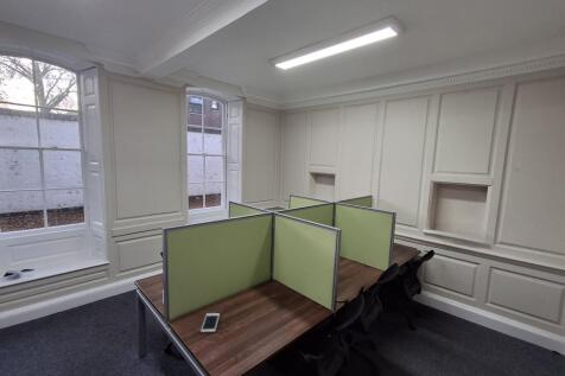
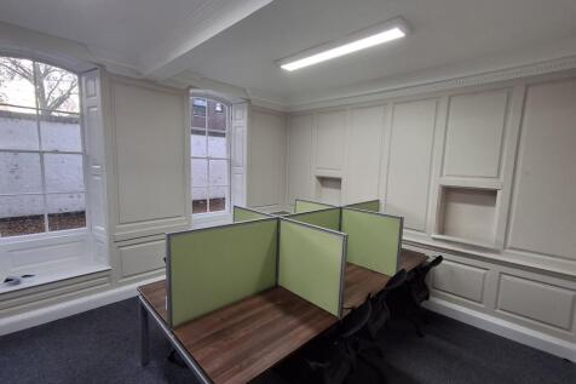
- cell phone (210, 321)
